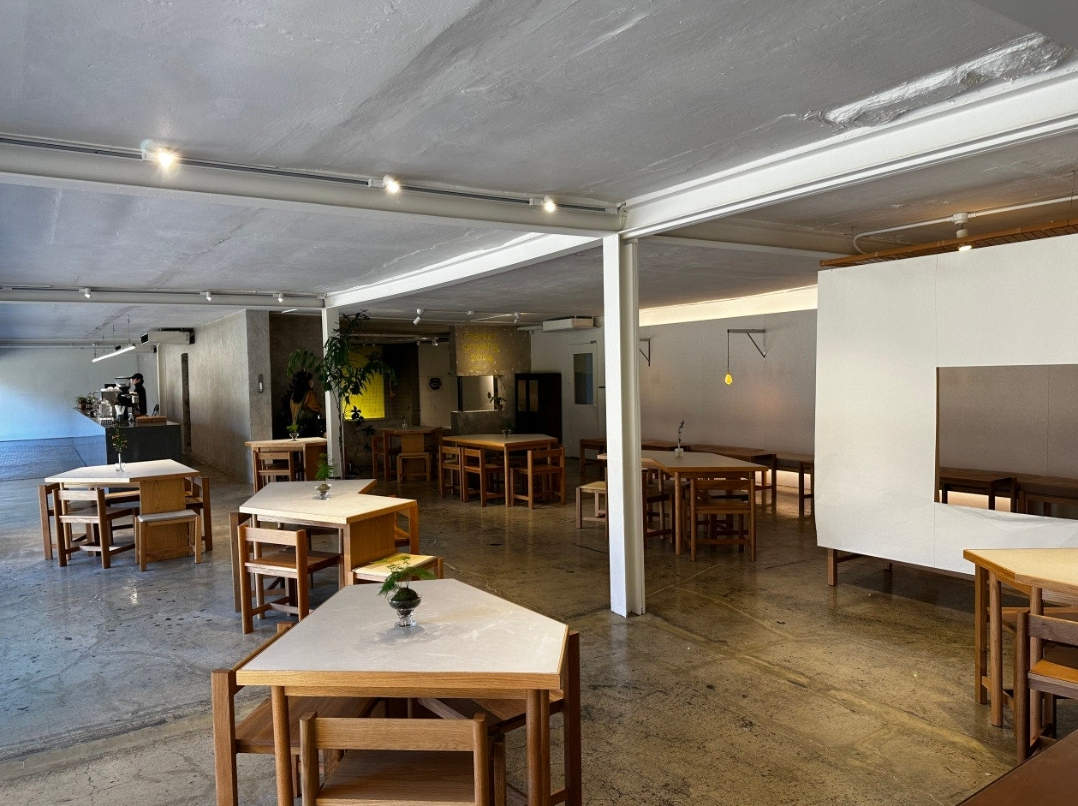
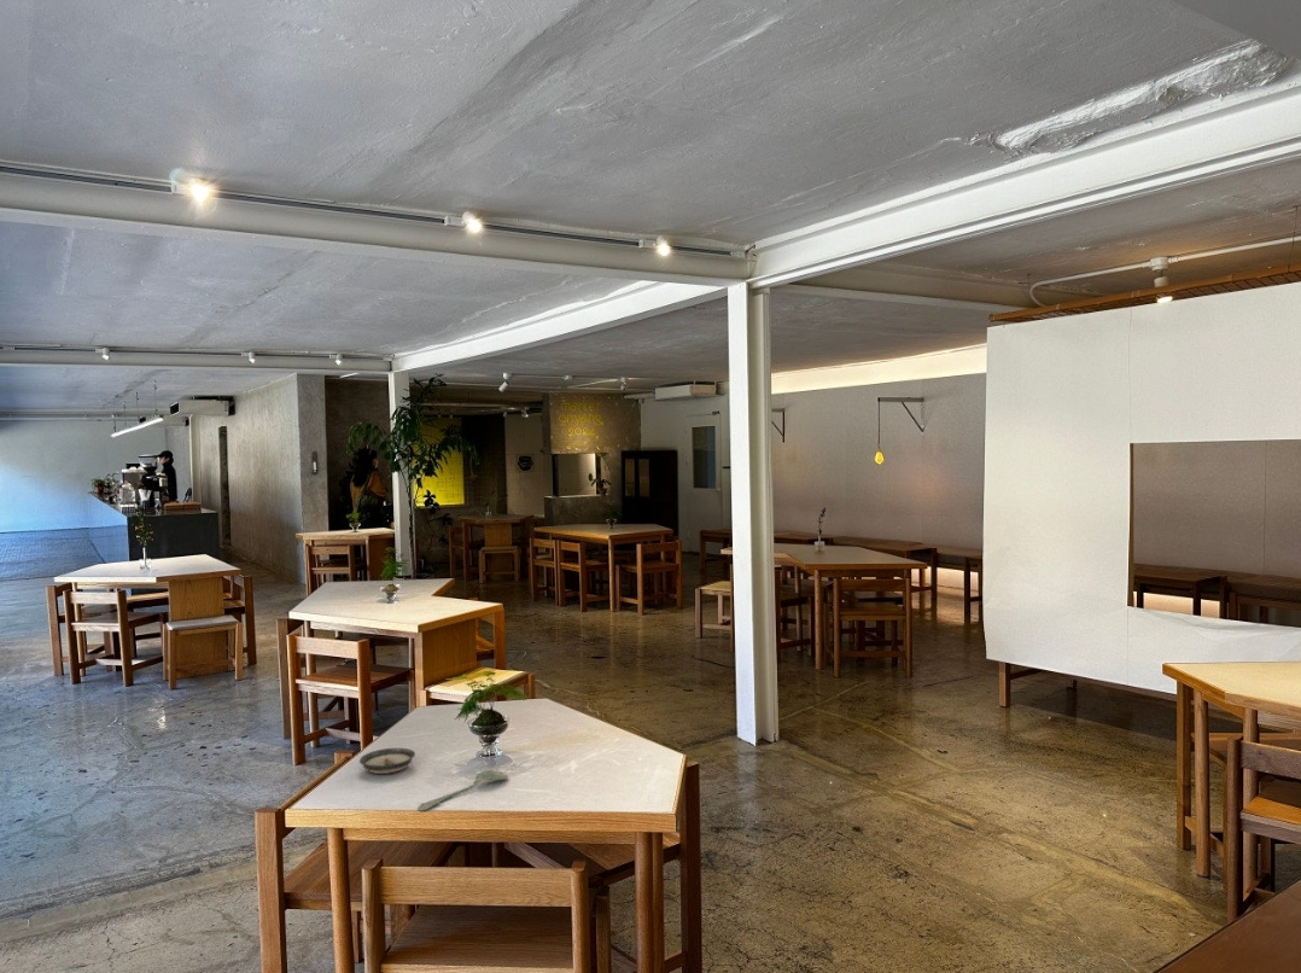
+ spoon (466, 787)
+ saucer (387, 763)
